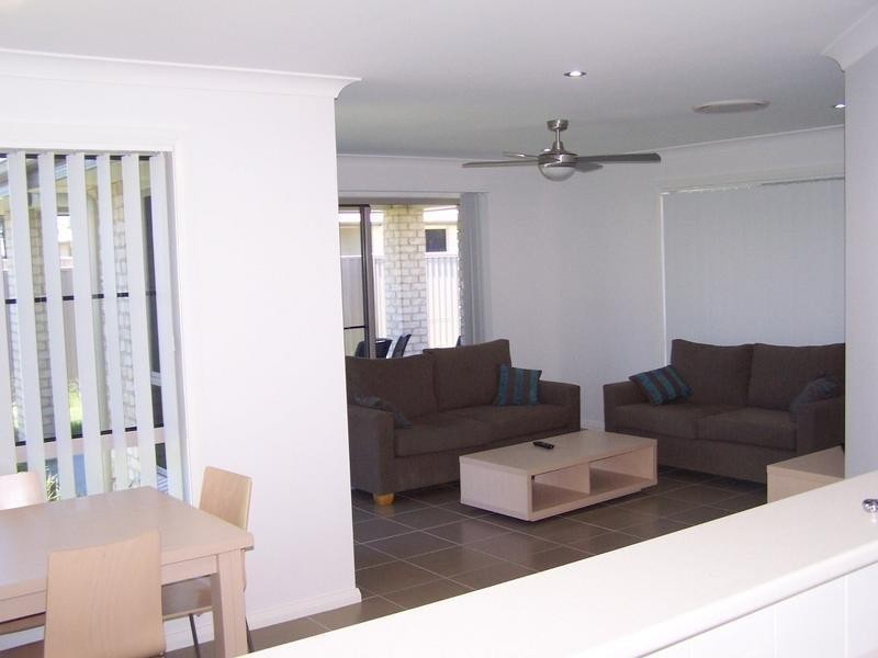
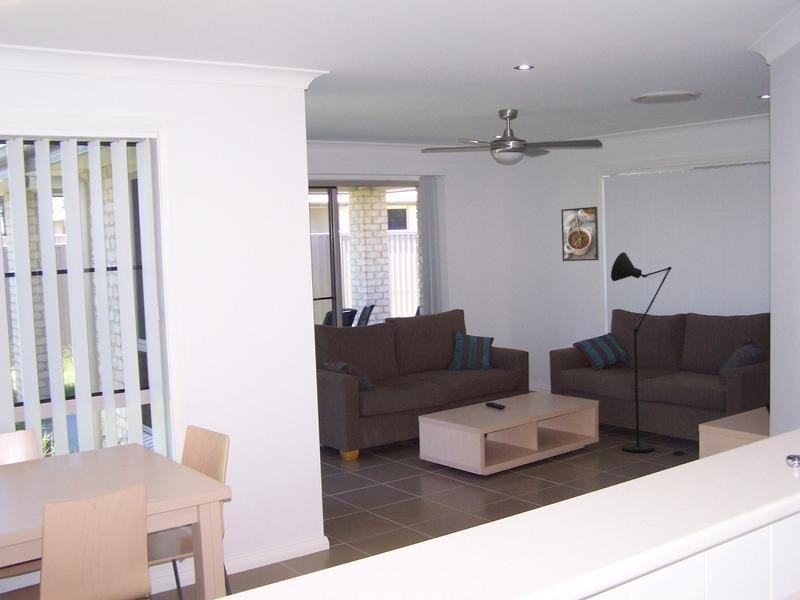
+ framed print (579, 234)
+ floor lamp (636, 351)
